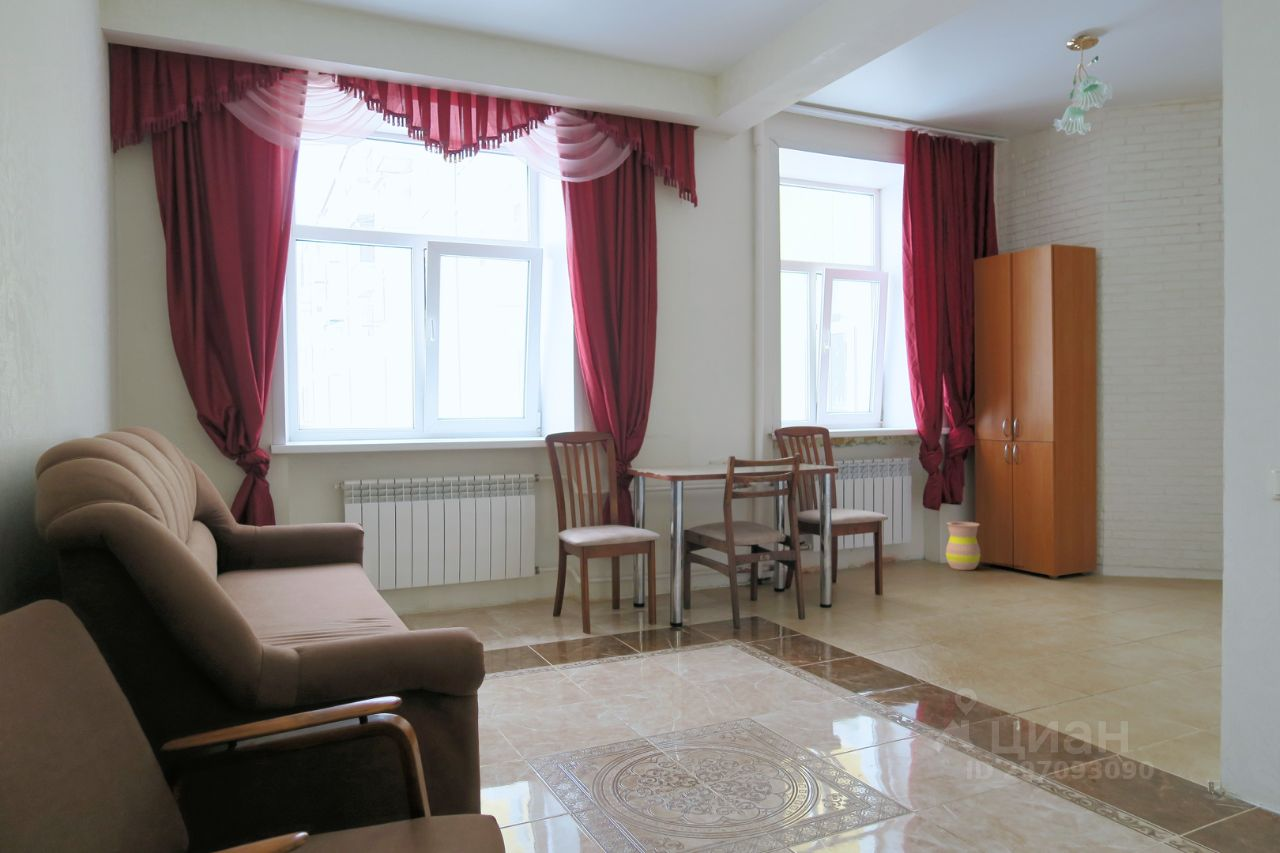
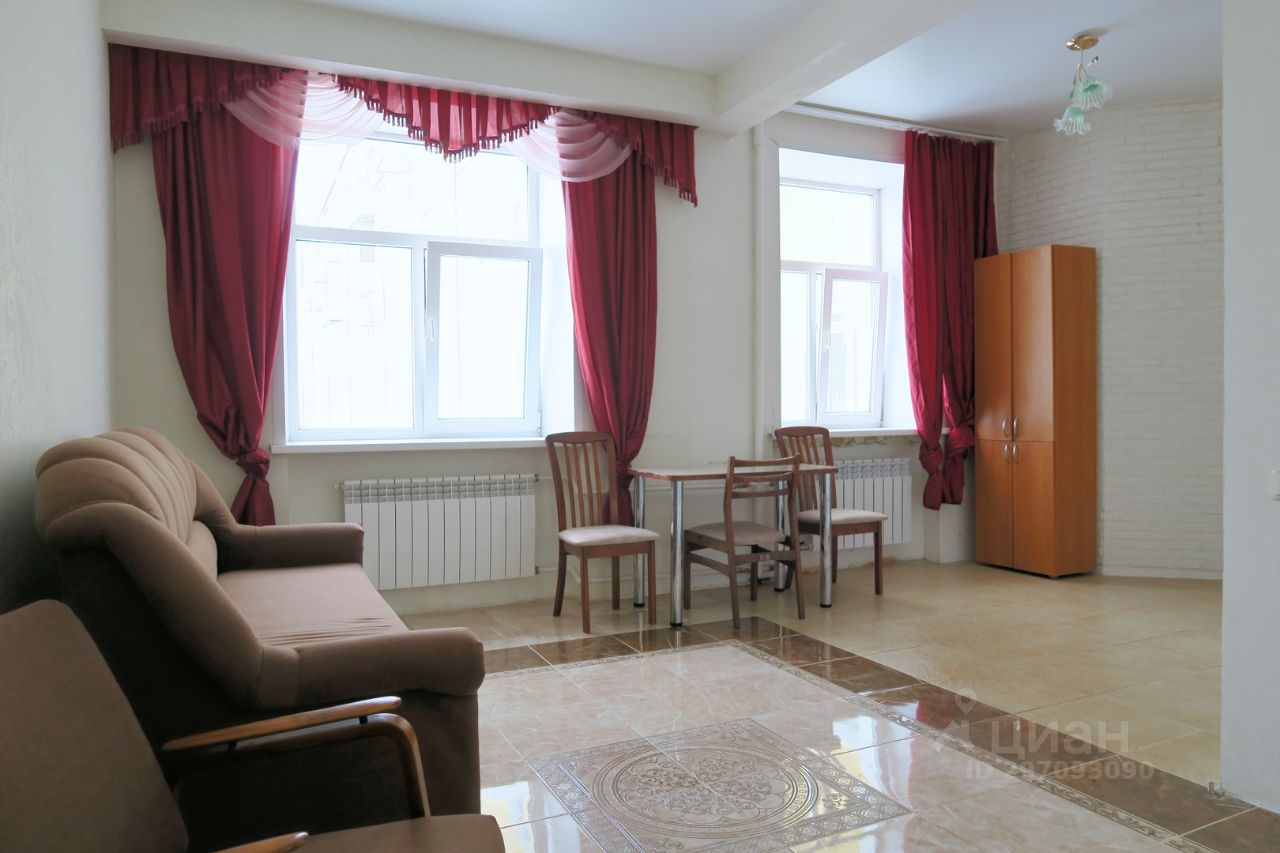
- vase (962, 545)
